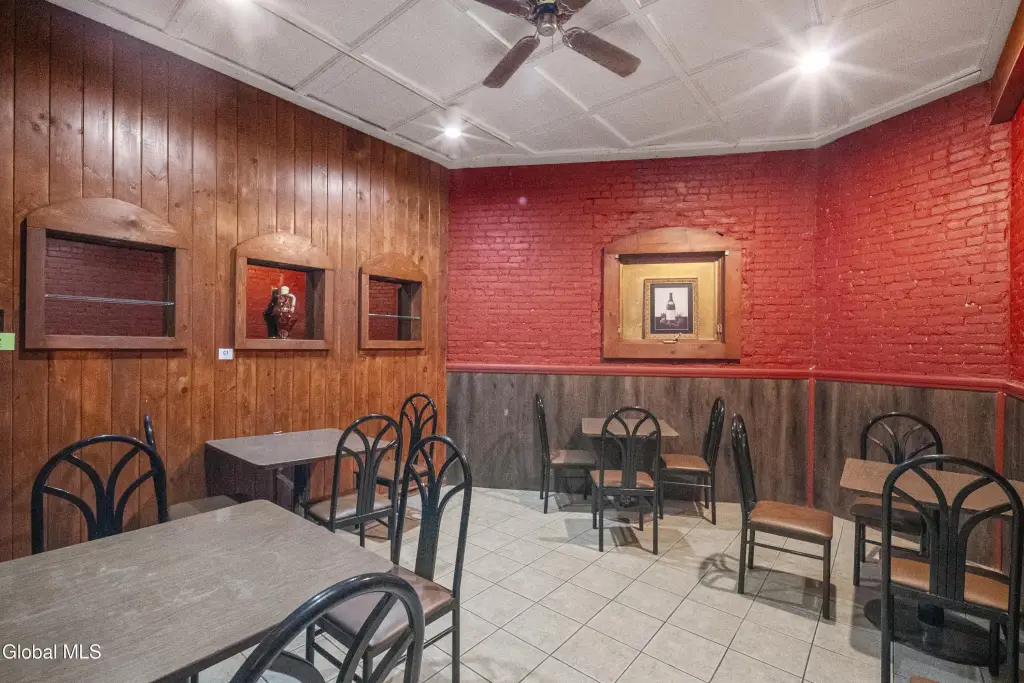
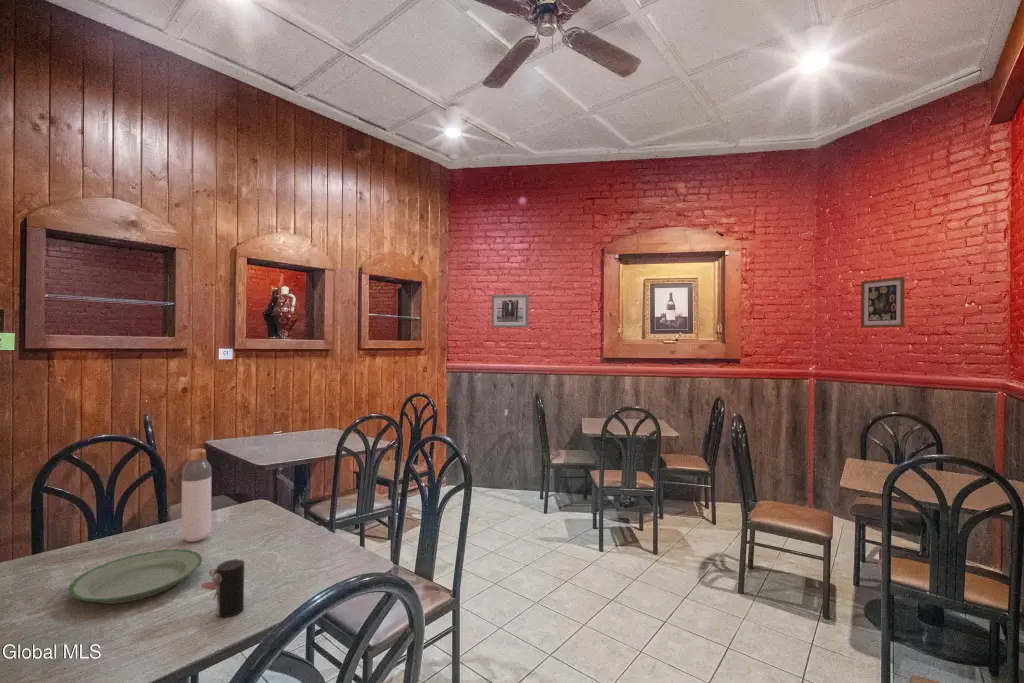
+ plate (139, 577)
+ bottle (196, 494)
+ cup (223, 589)
+ wall art (881, 303)
+ wall art (509, 311)
